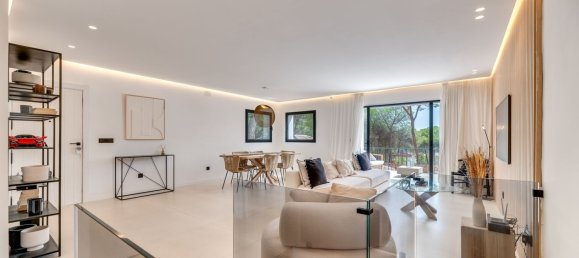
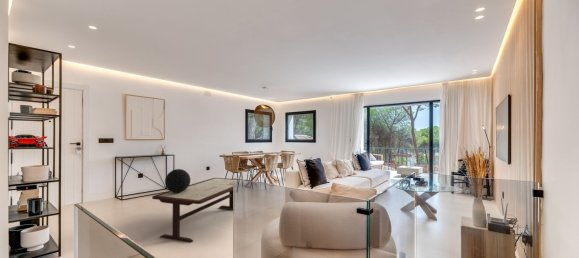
+ decorative sphere (177, 180)
+ coffee table (208, 204)
